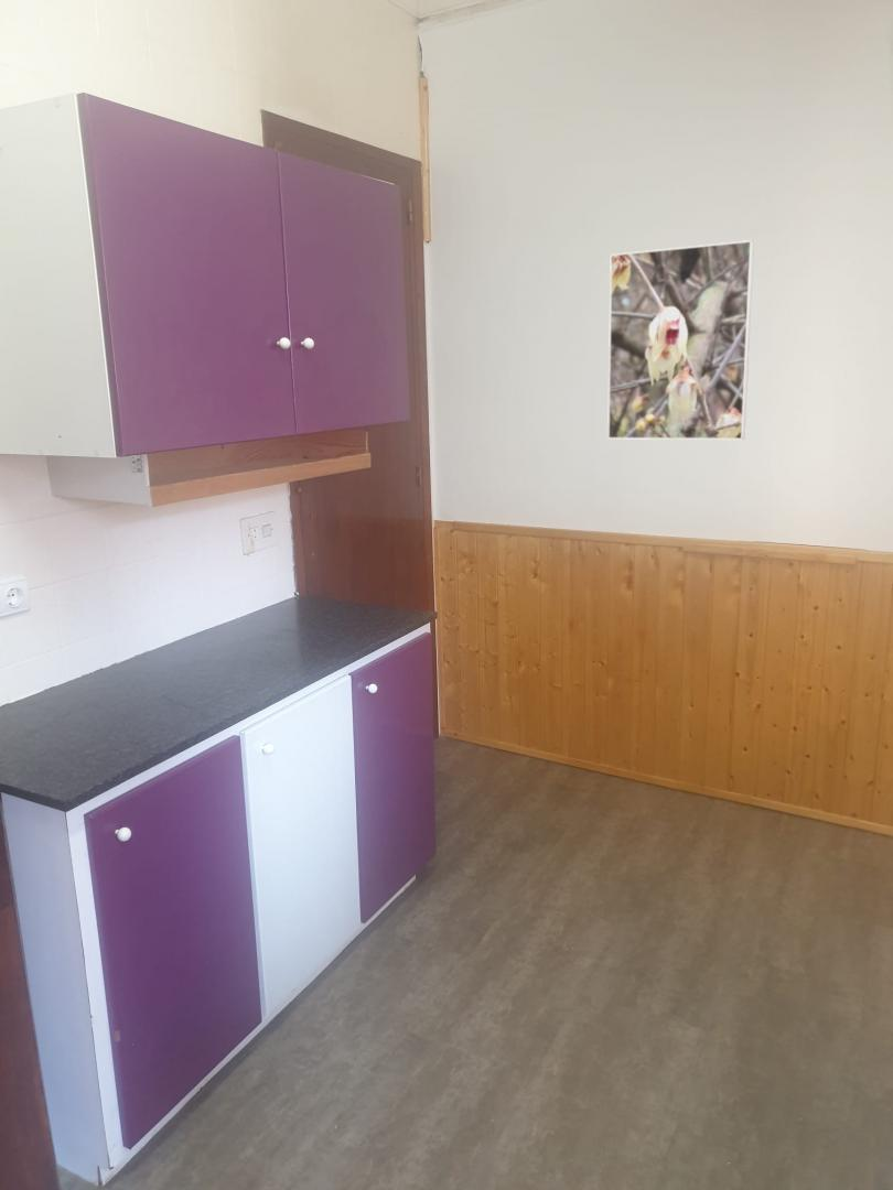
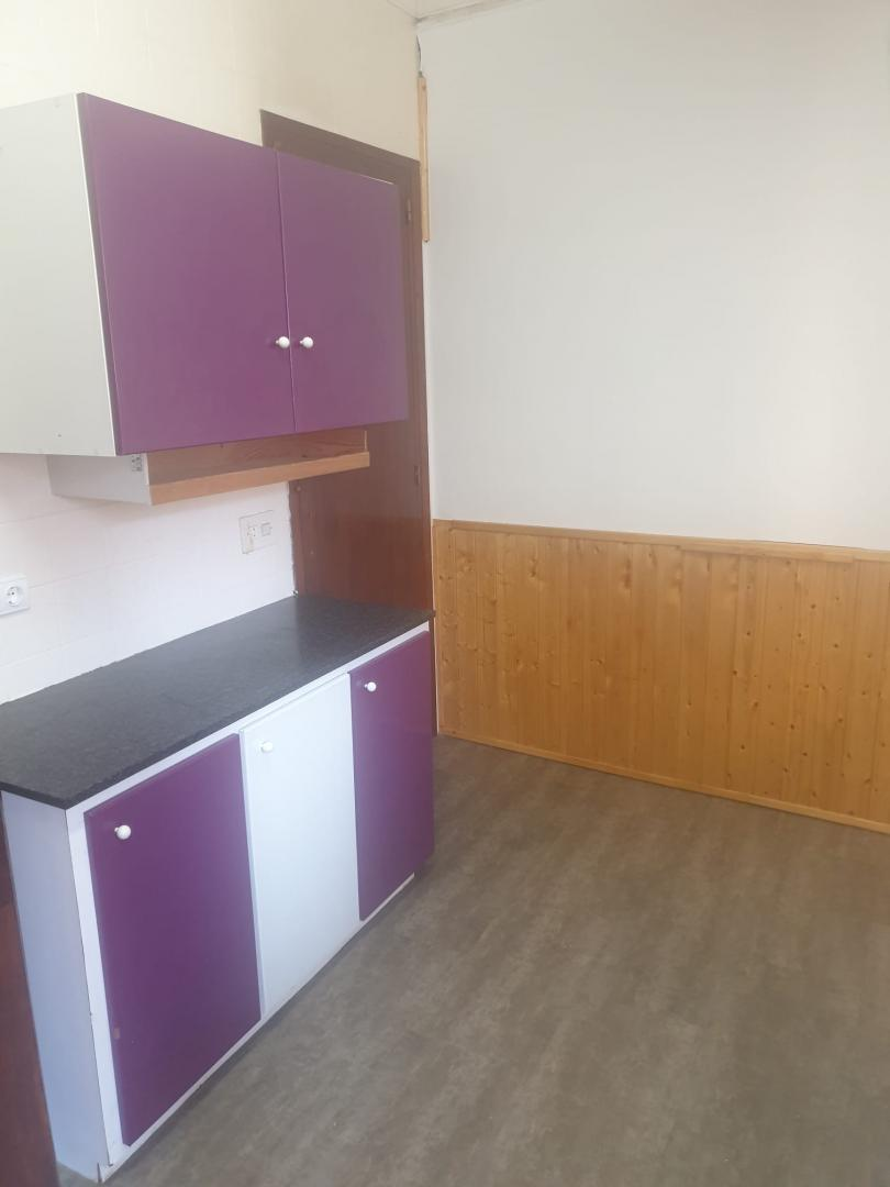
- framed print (676, 345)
